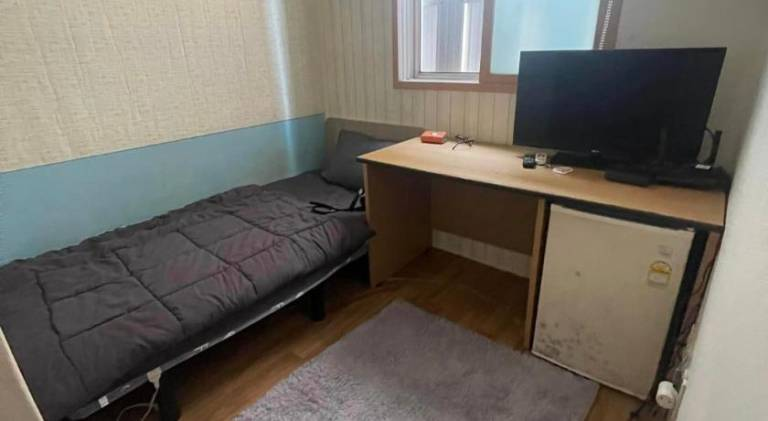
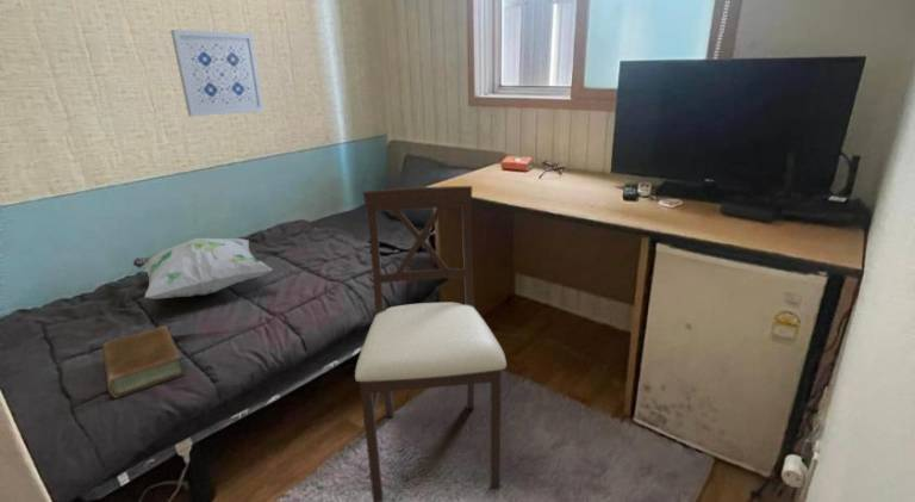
+ chair (428, 337)
+ decorative pillow (200, 265)
+ wall art (220, 73)
+ book (141, 359)
